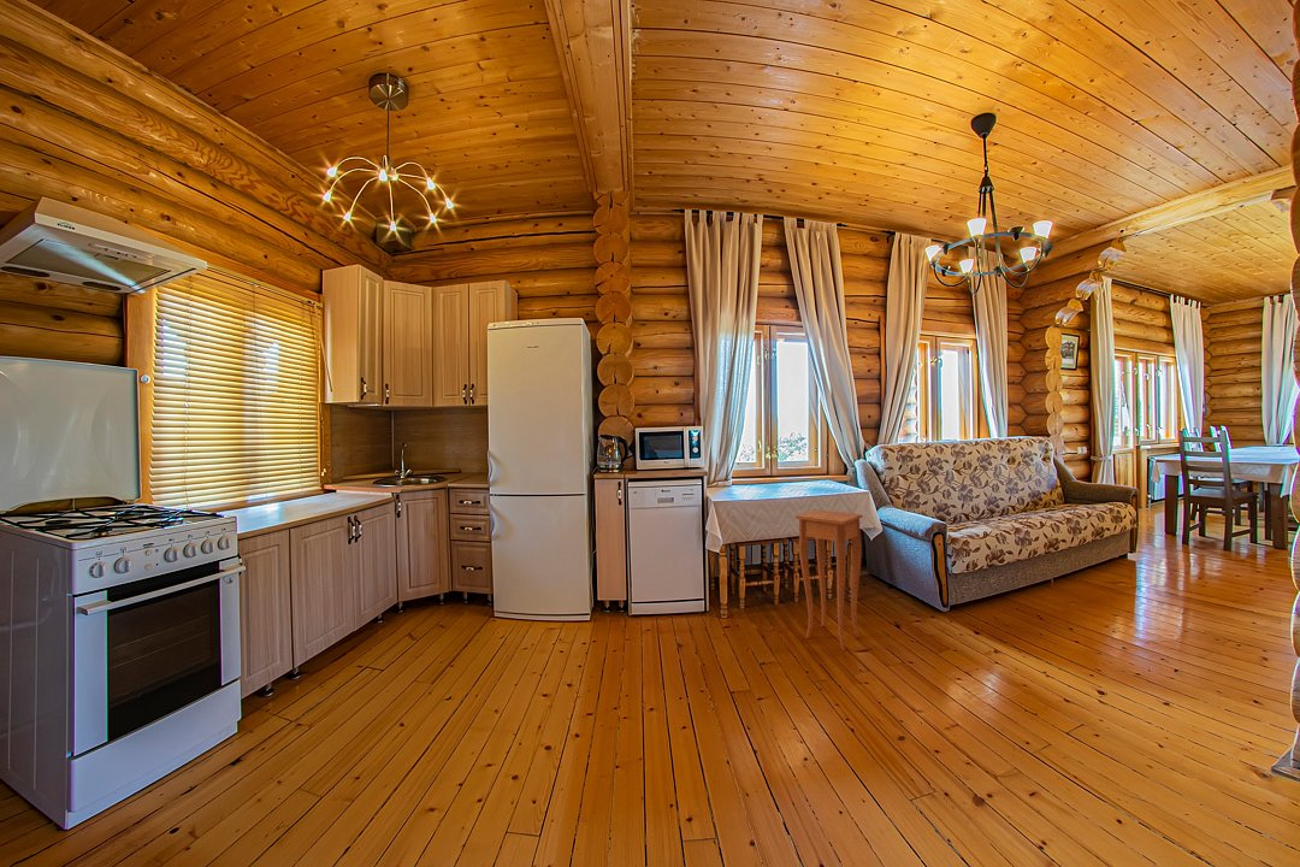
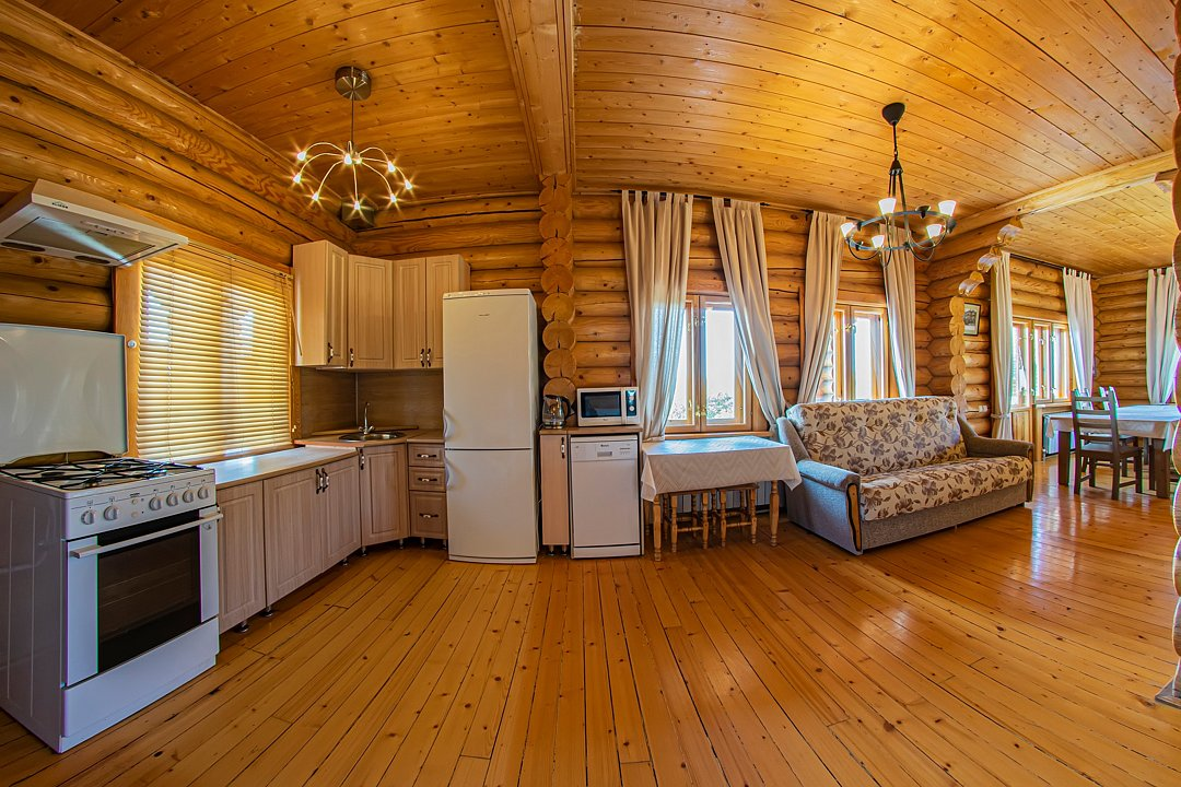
- side table (825, 576)
